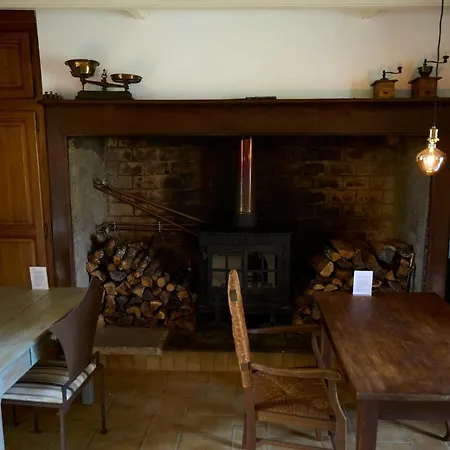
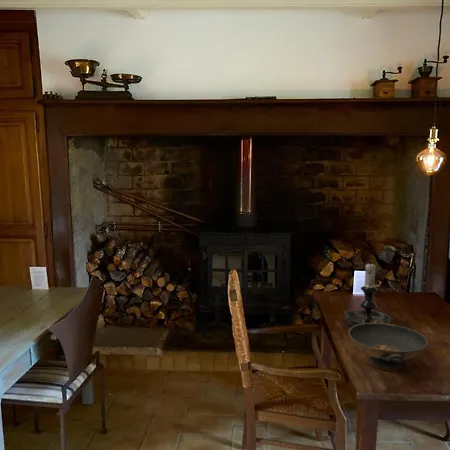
+ candle holder (368, 292)
+ decorative bowl (386, 349)
